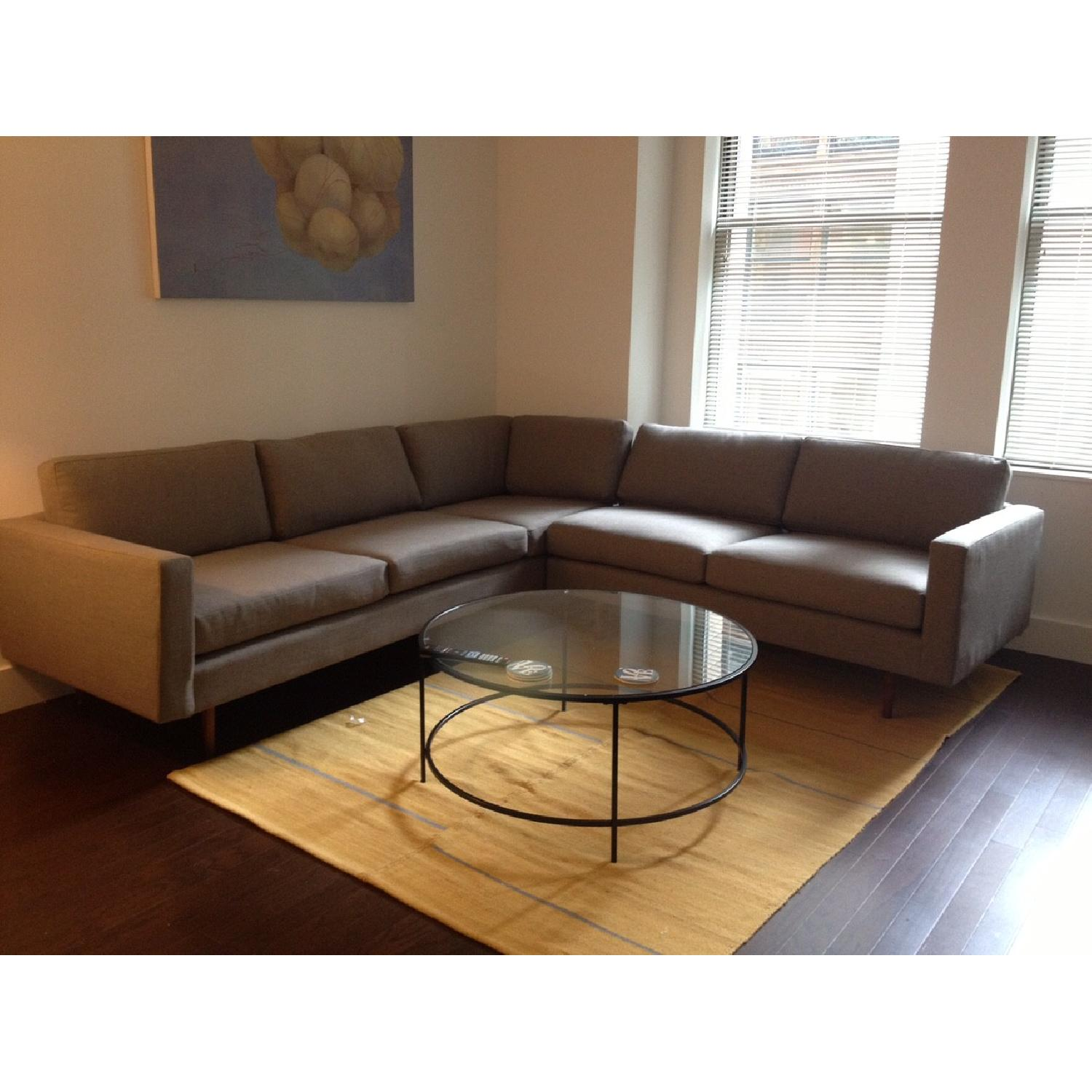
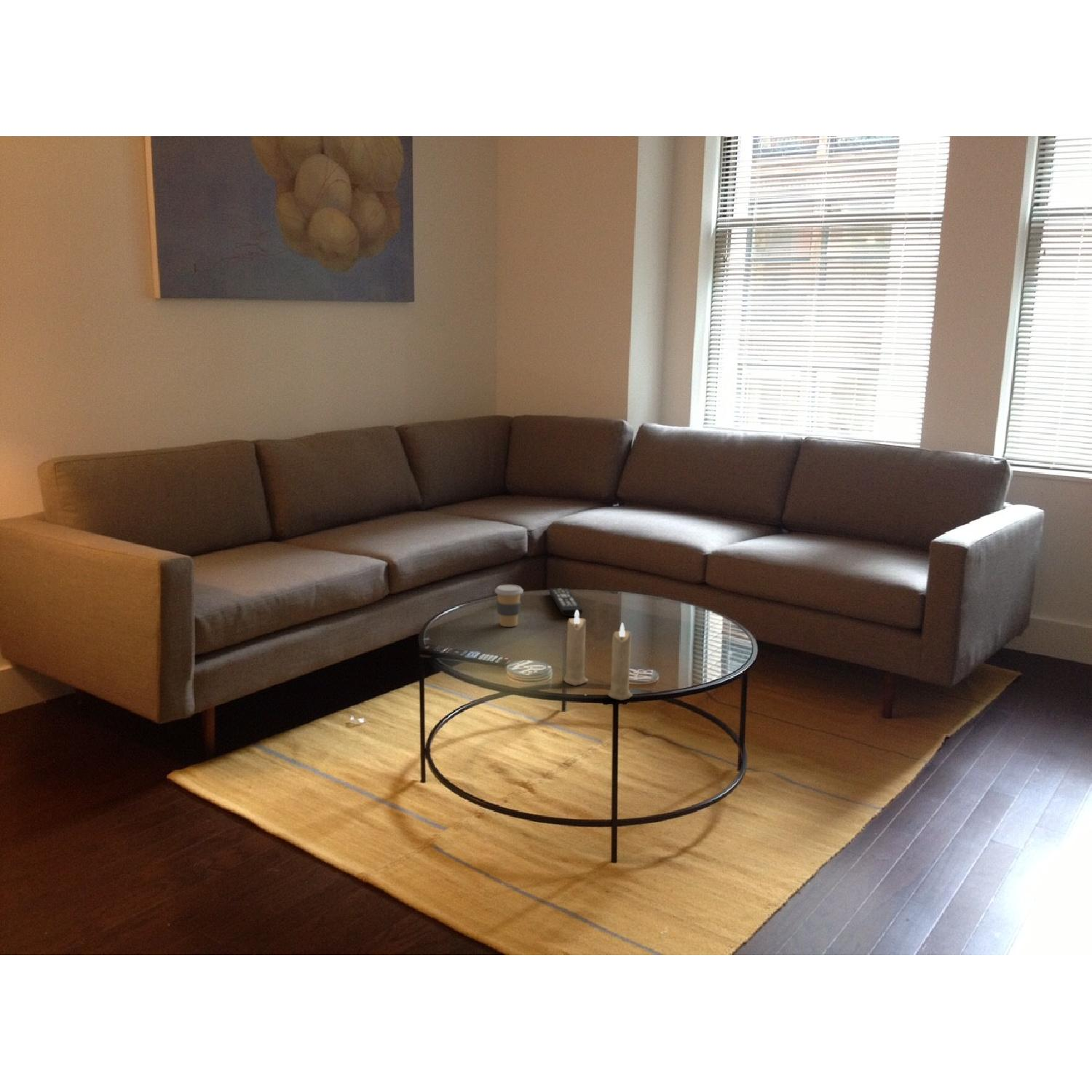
+ coffee cup (508, 606)
+ remote control (565, 601)
+ candle (585, 650)
